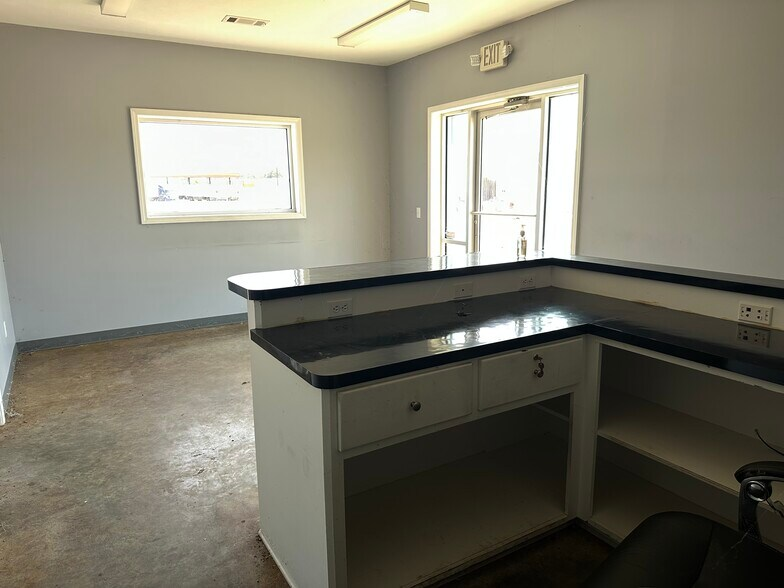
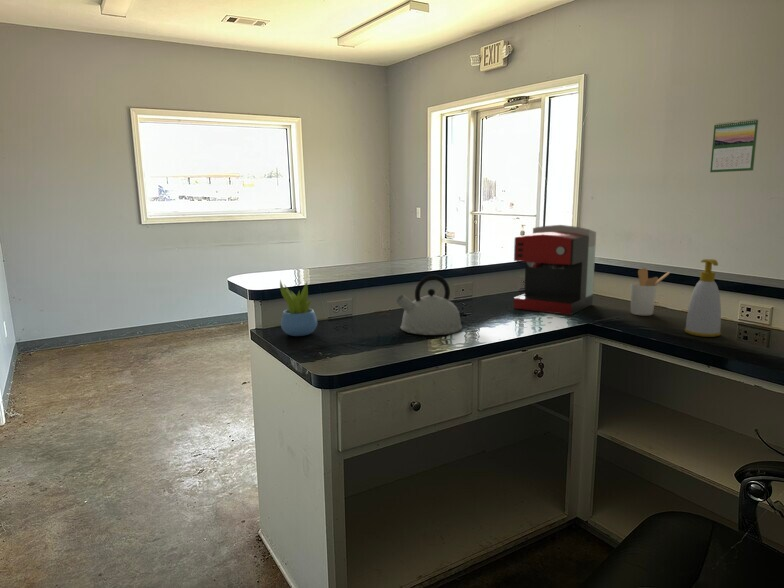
+ coffee maker (551, 267)
+ calendar (733, 146)
+ succulent plant (297, 306)
+ kettle (428, 301)
+ utensil holder (650, 291)
+ soap bottle (705, 296)
